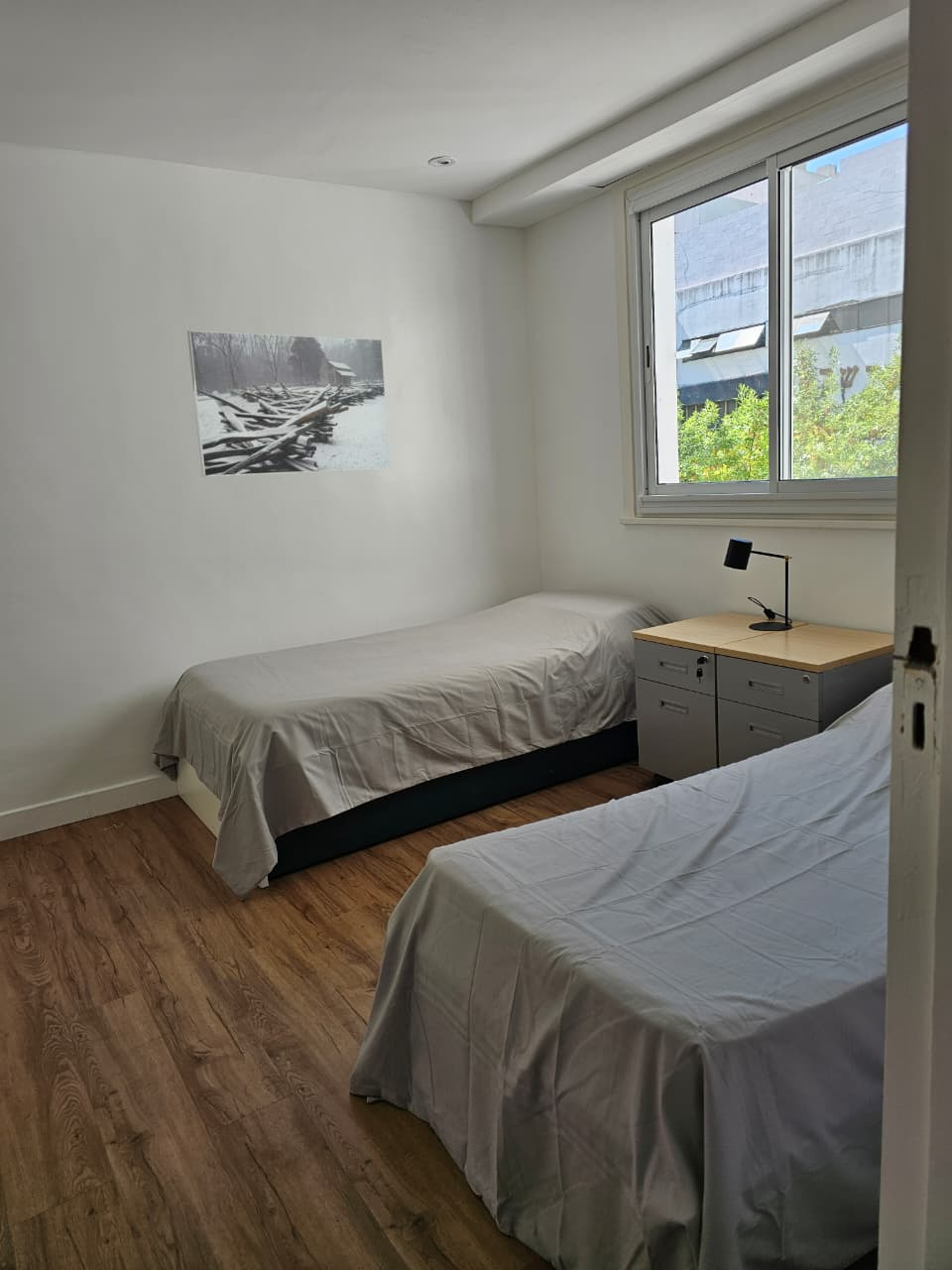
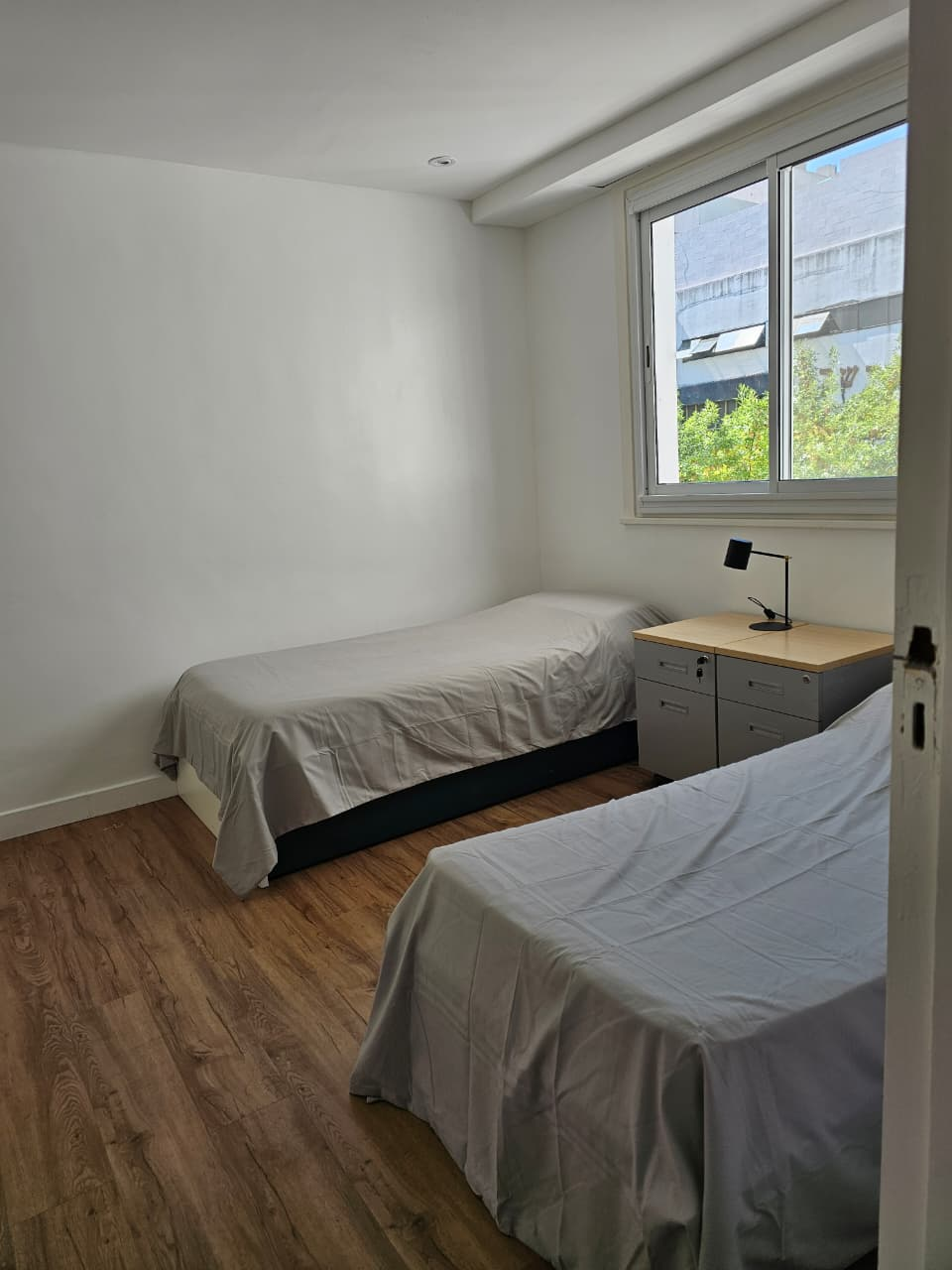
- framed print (296, 405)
